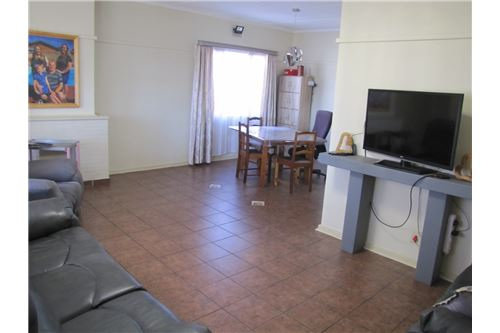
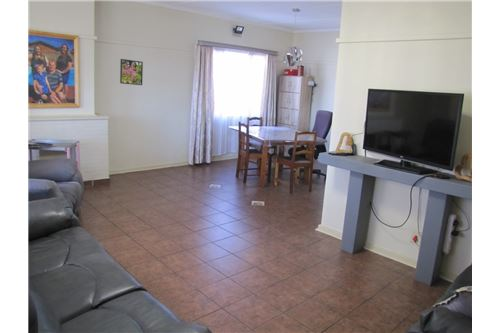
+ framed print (131, 72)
